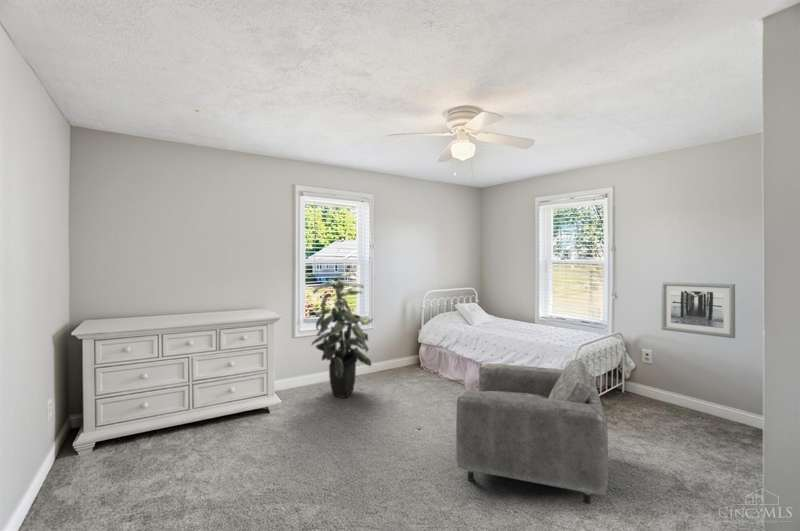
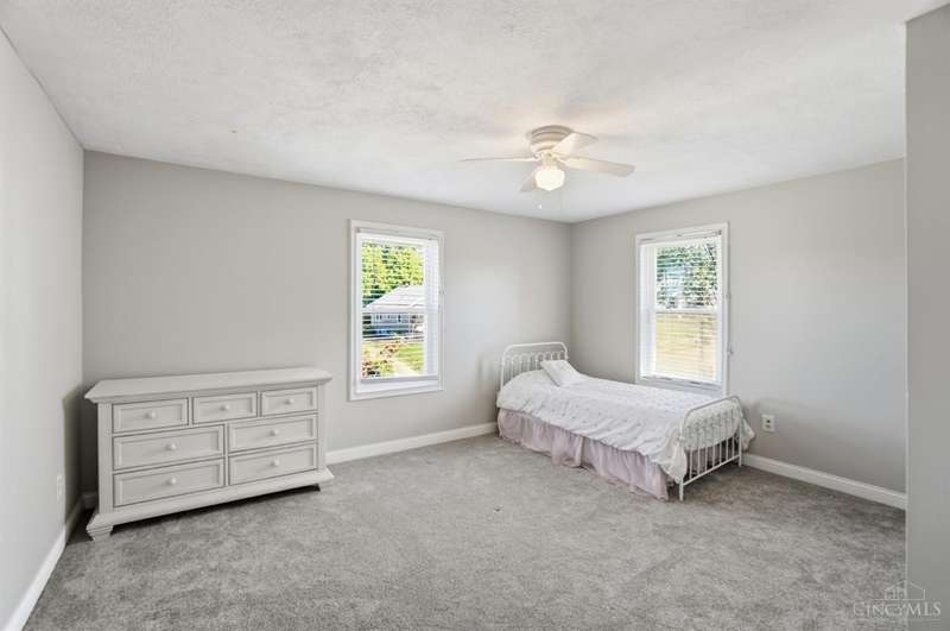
- wall art (695, 308)
- armchair (531, 416)
- indoor plant (344, 335)
